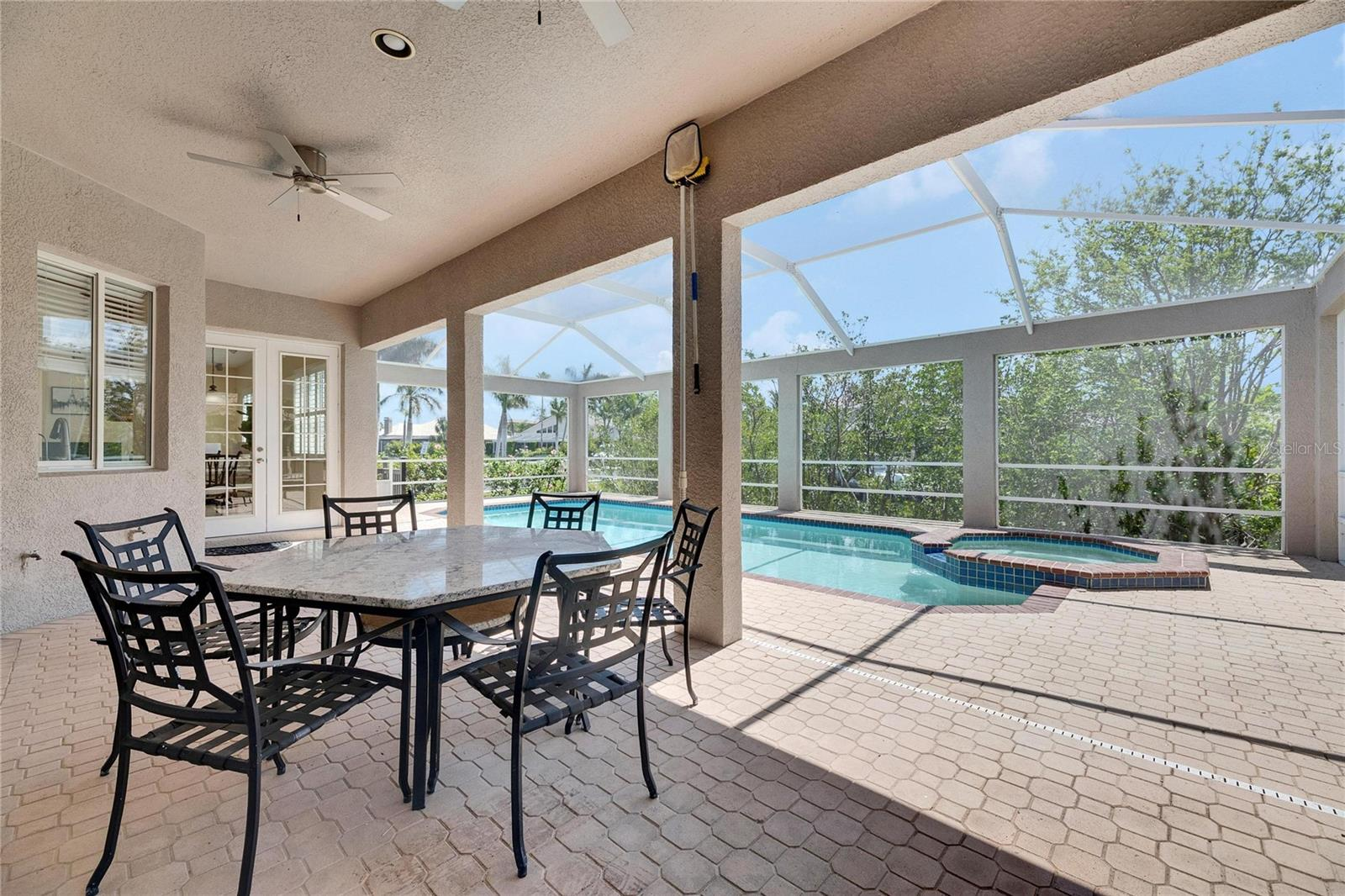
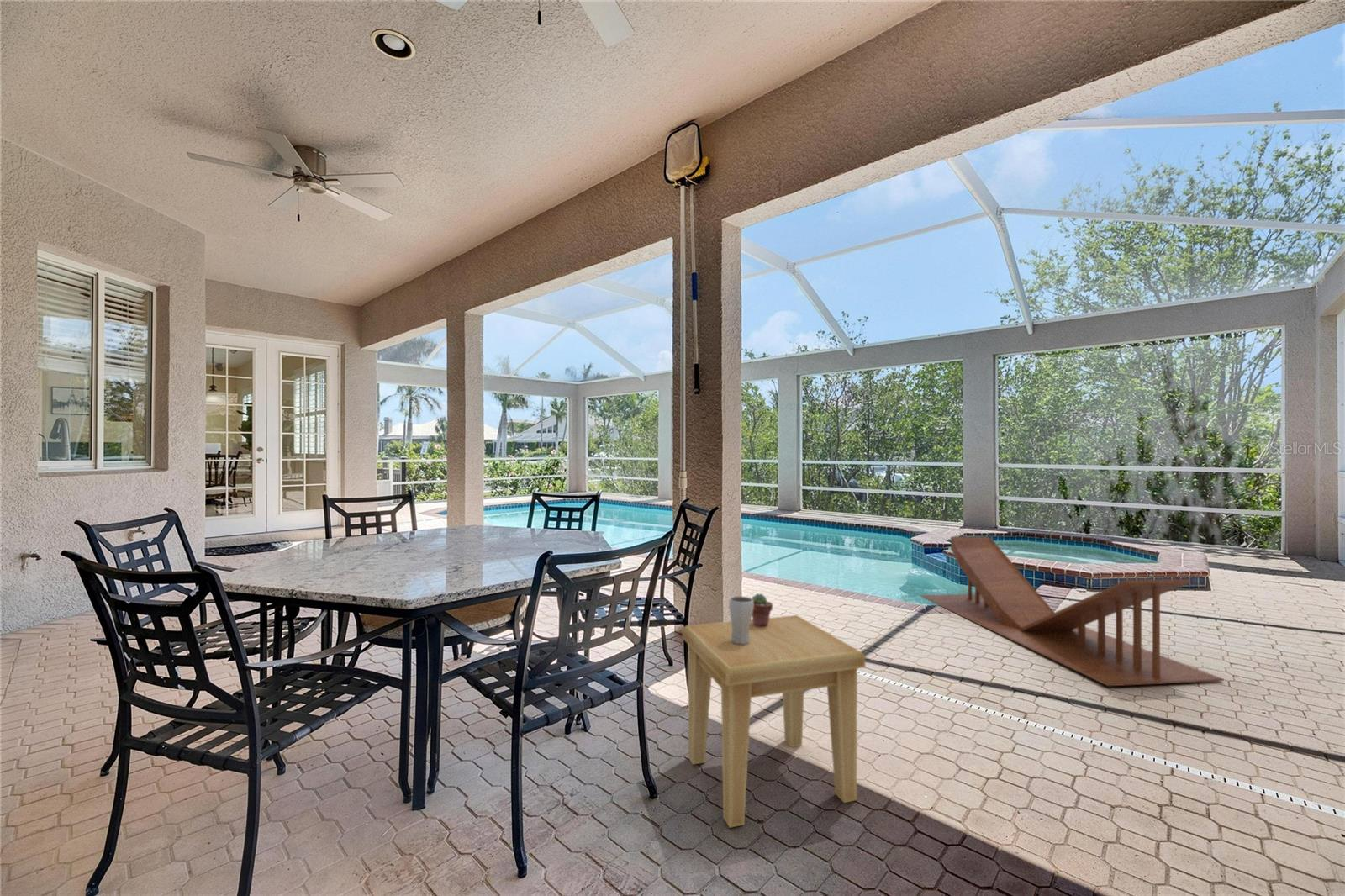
+ lounge chair (1036, 591)
+ drinking glass (741, 619)
+ side table (766, 695)
+ potted succulent (760, 609)
